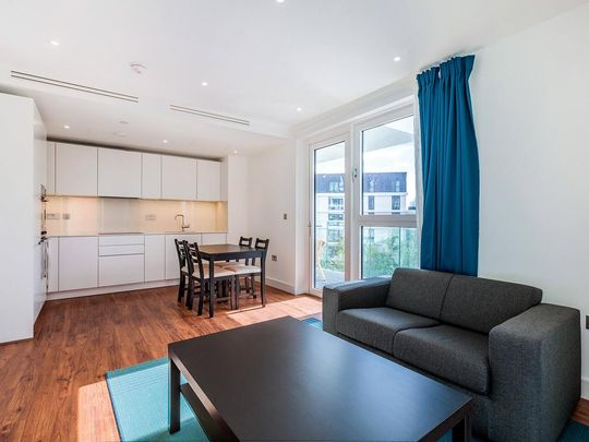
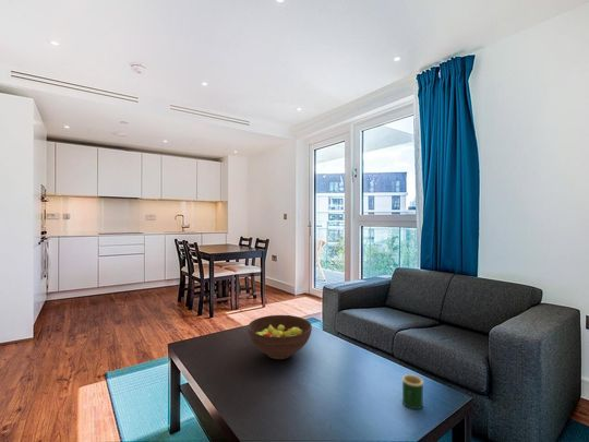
+ mug (411, 394)
+ fruit bowl (279, 339)
